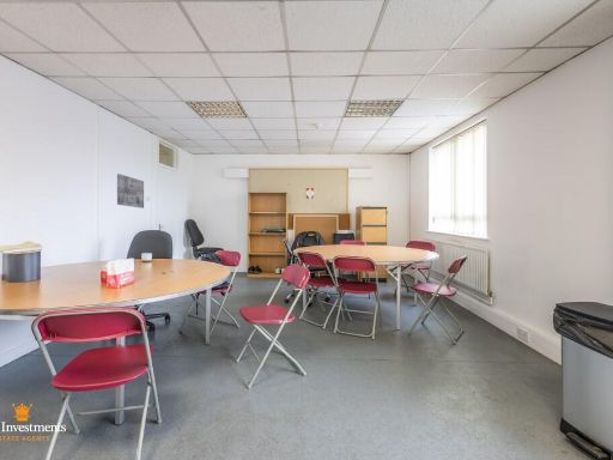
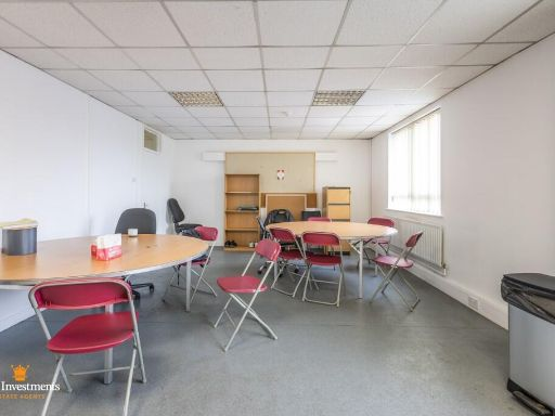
- wall art (131, 192)
